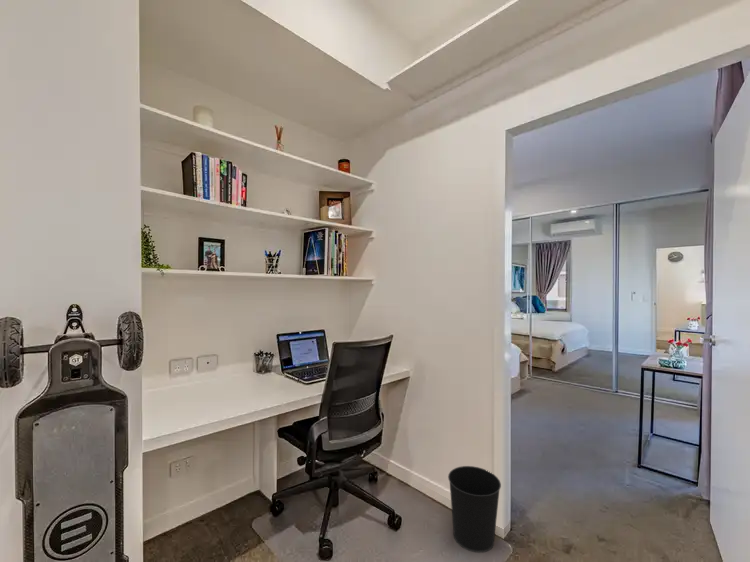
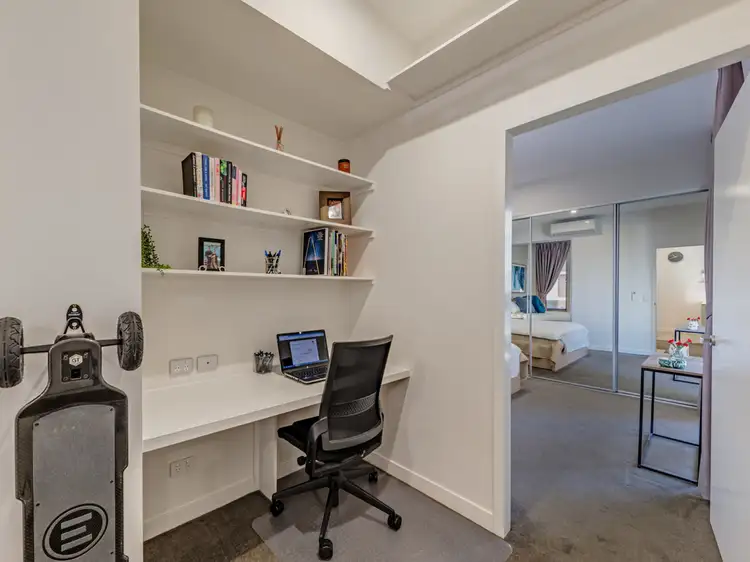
- wastebasket (473, 508)
